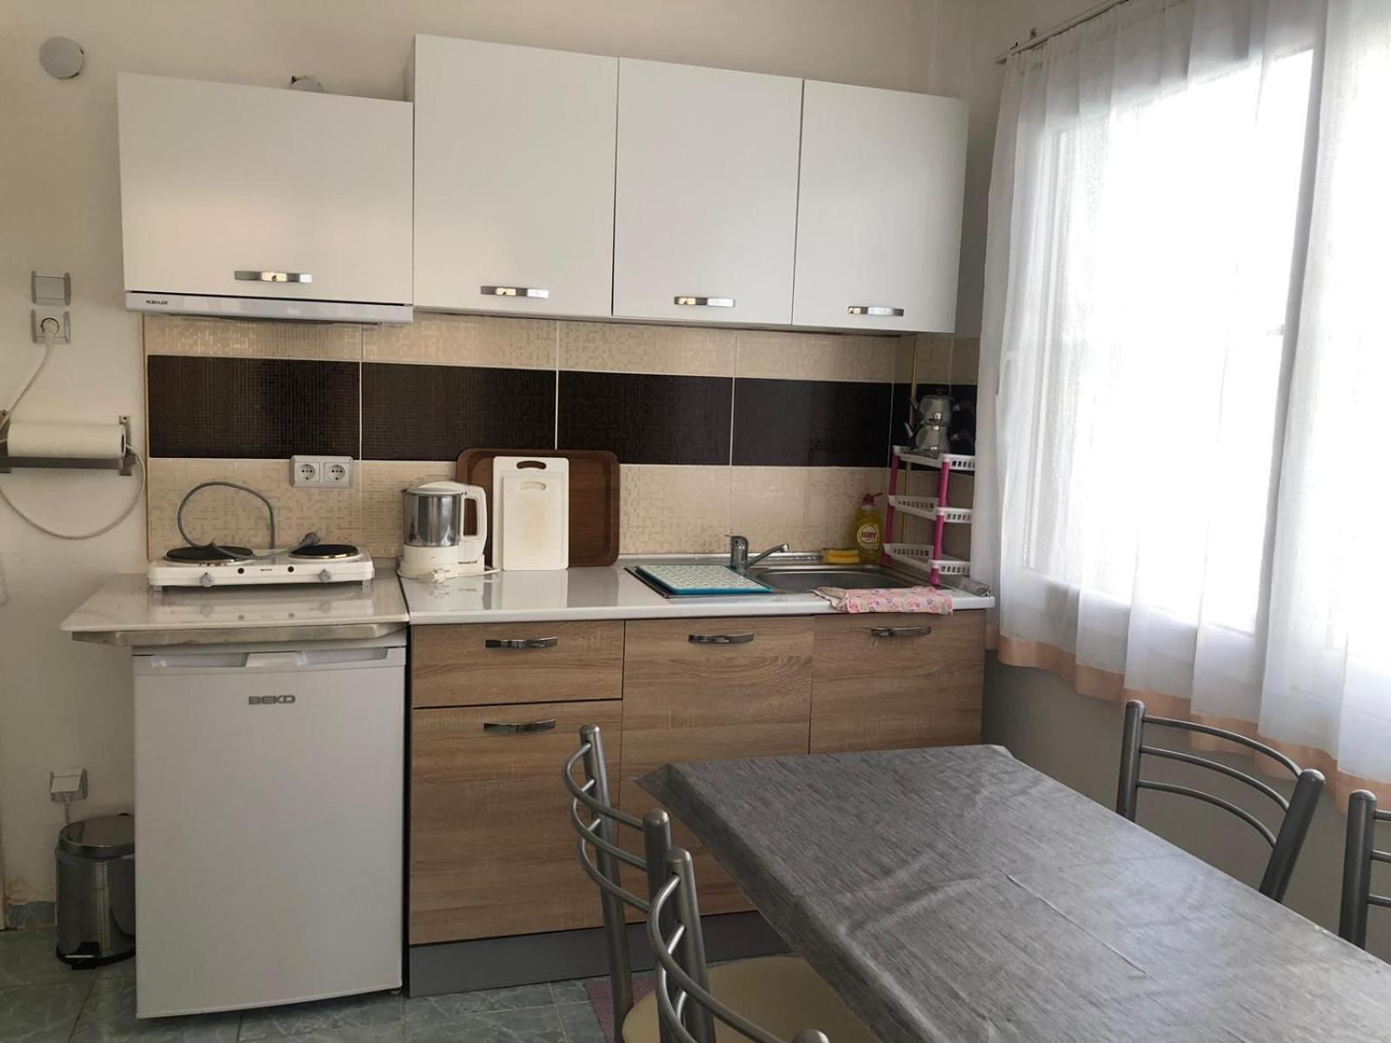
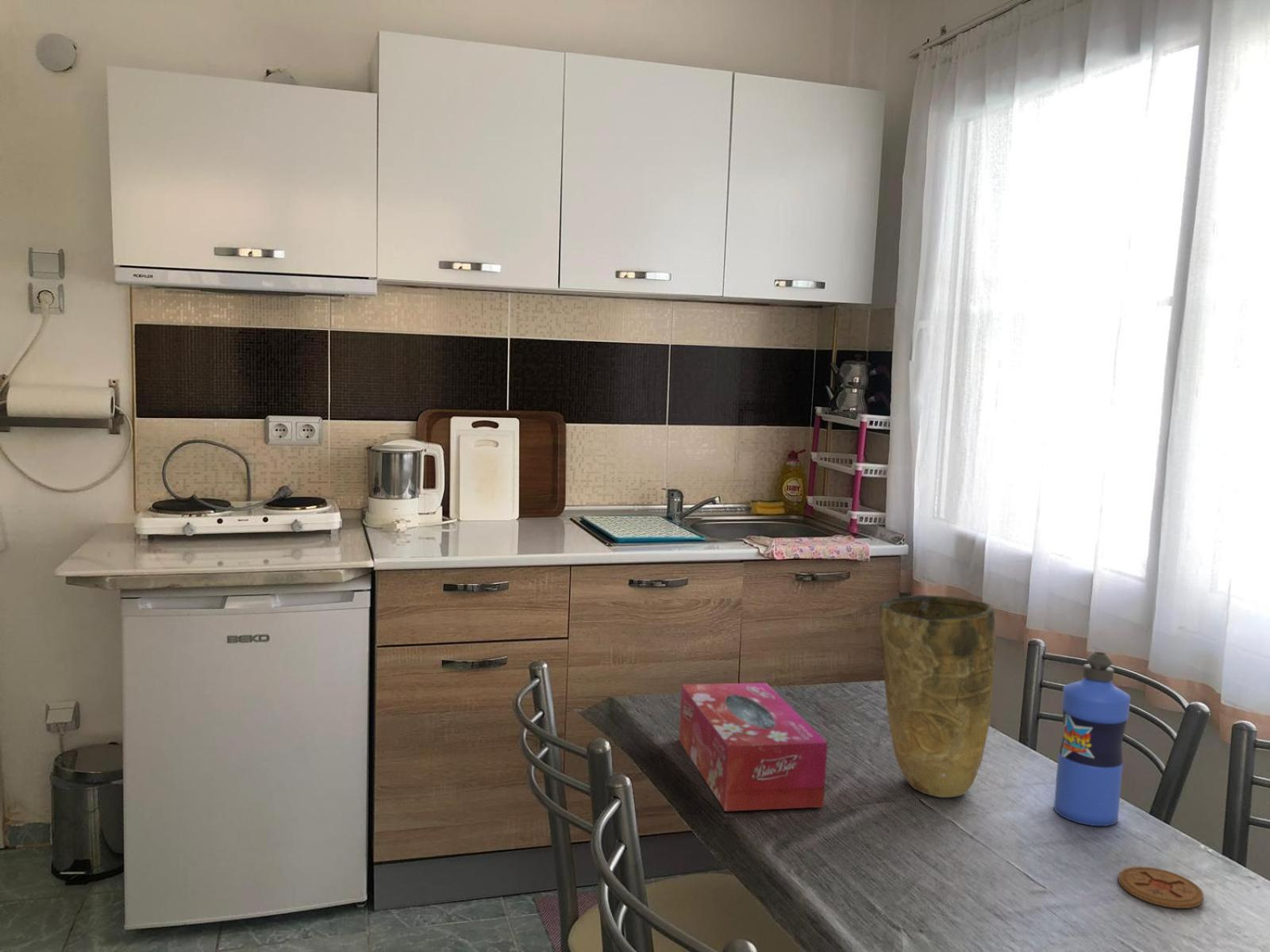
+ coaster (1160, 886)
+ water bottle (1092, 734)
+ vase (933, 693)
+ tissue box (747, 741)
